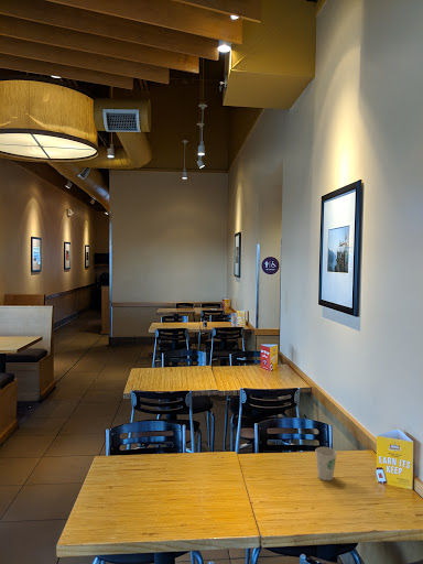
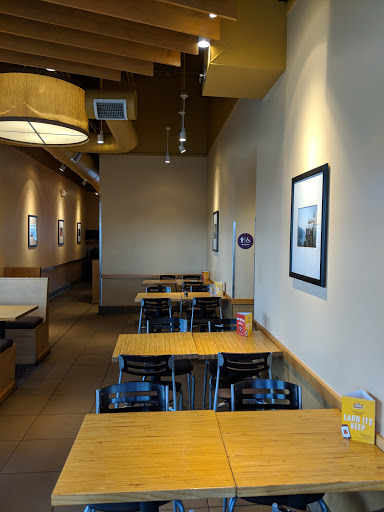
- paper cup (325, 464)
